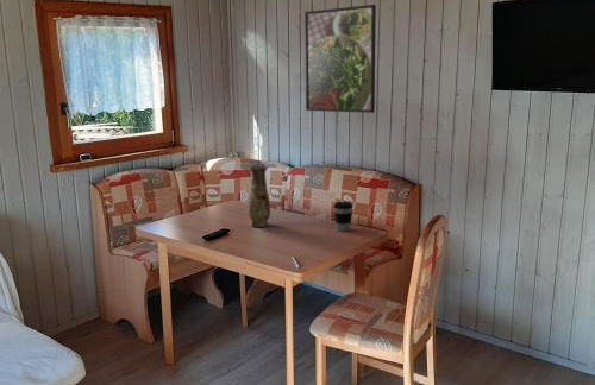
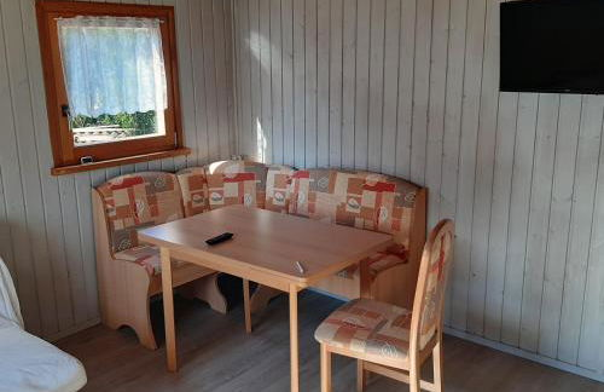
- vase (258, 195)
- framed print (338, 61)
- coffee cup (343, 216)
